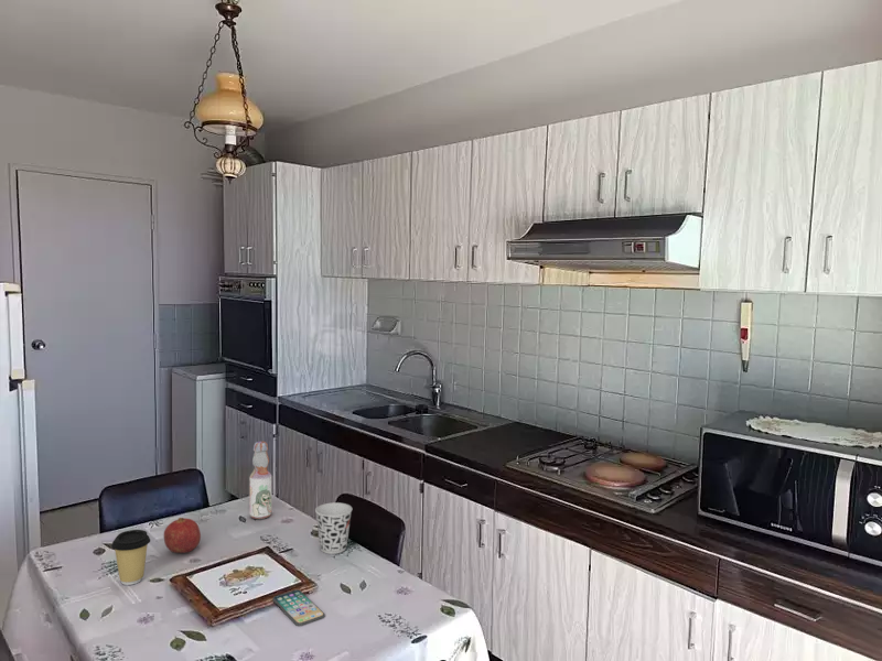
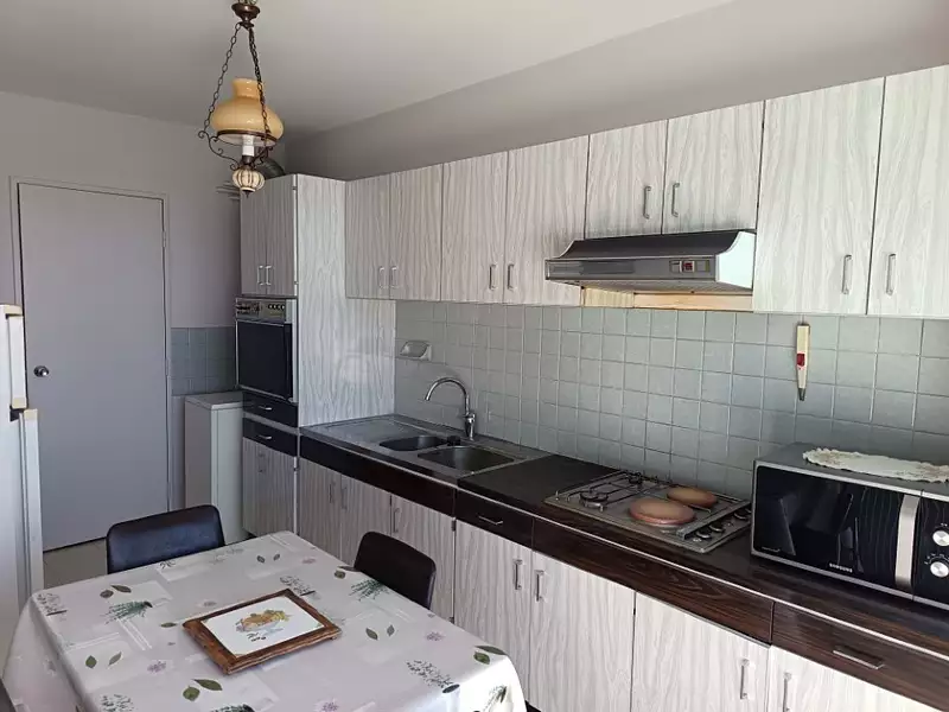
- cup (333, 529)
- fruit (182, 534)
- bottle (260, 479)
- smartphone (298, 607)
- coffee cup (131, 557)
